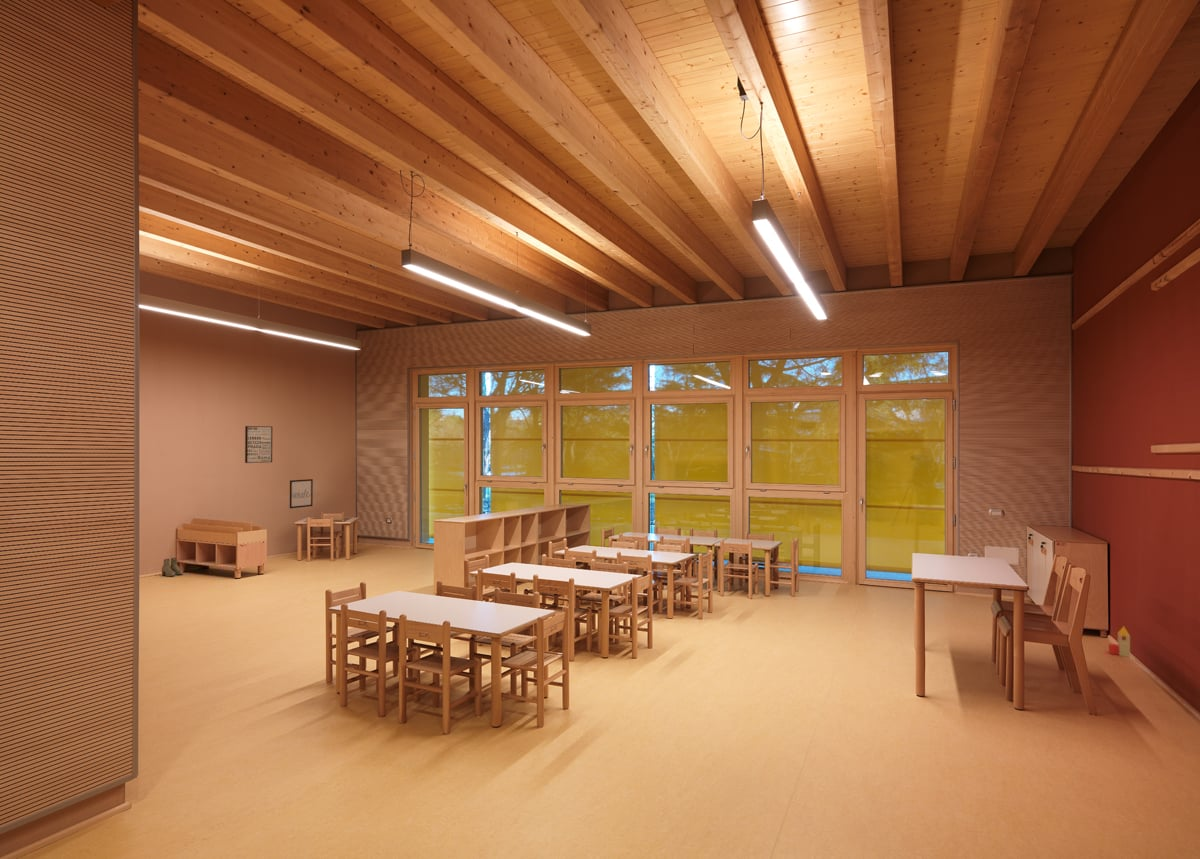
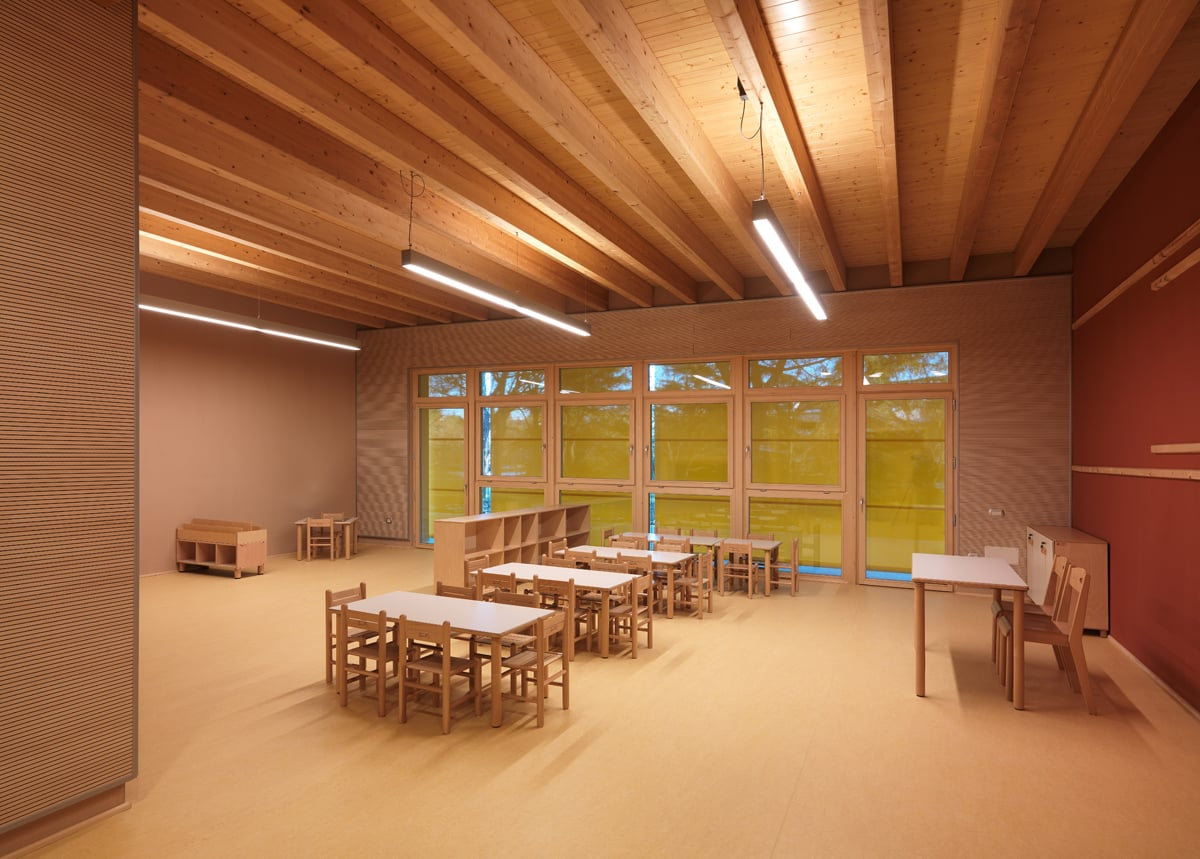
- boots (172, 566)
- wall art (259, 444)
- toy house (1119, 639)
- wall art (301, 493)
